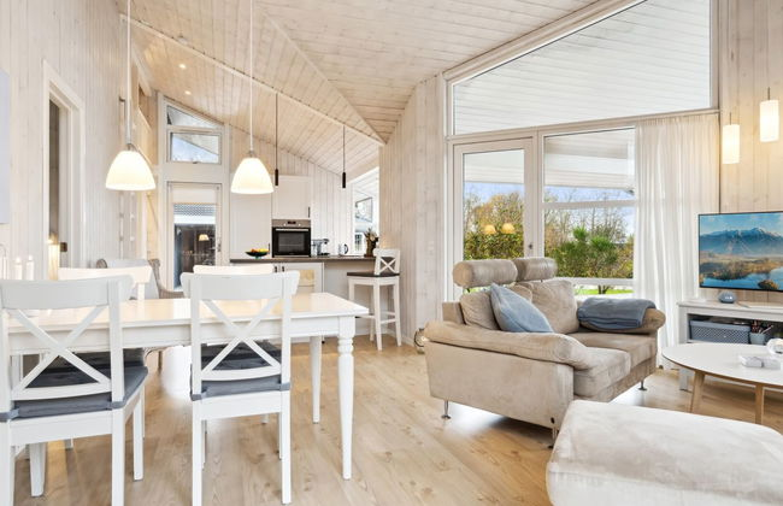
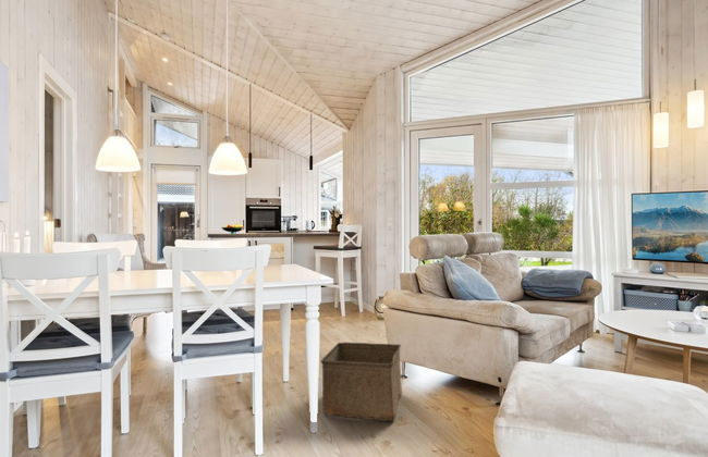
+ storage bin (364, 378)
